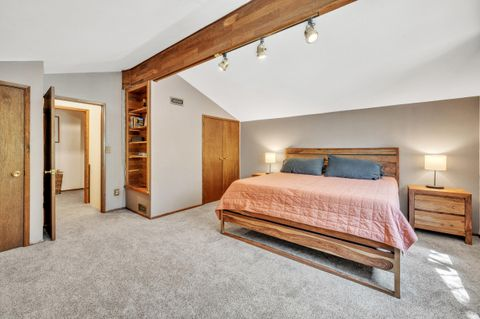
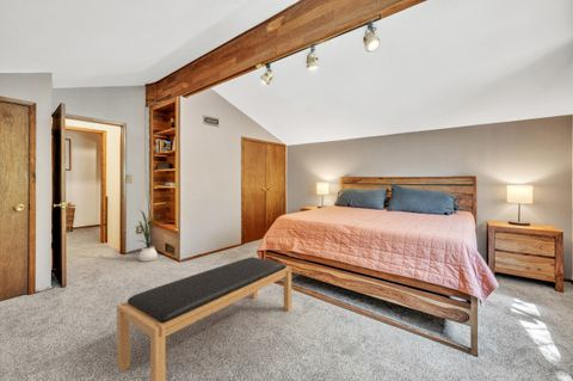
+ bench (221, 303)
+ house plant (147, 234)
